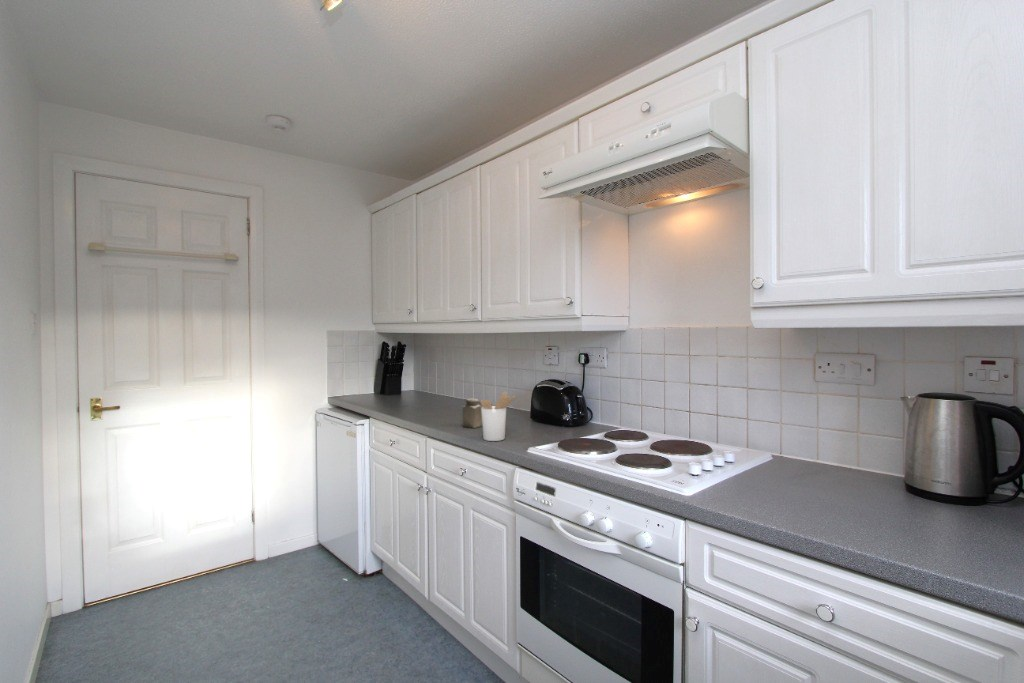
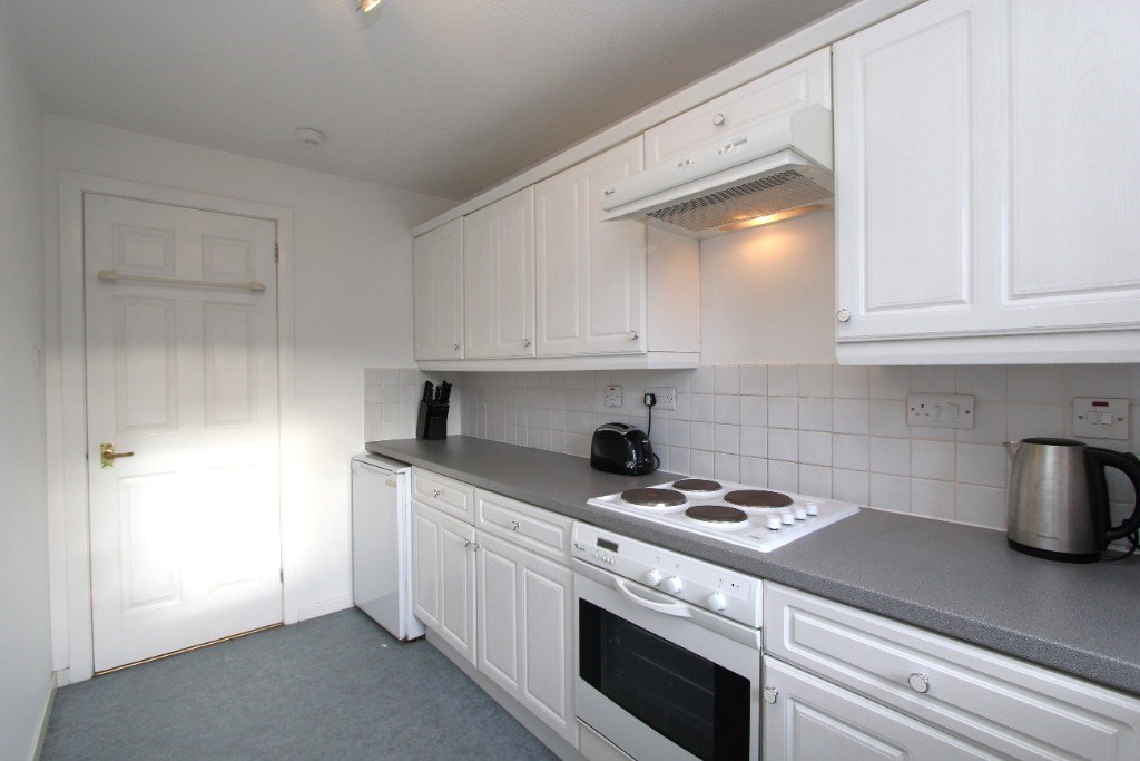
- utensil holder (498, 416)
- salt shaker (472, 412)
